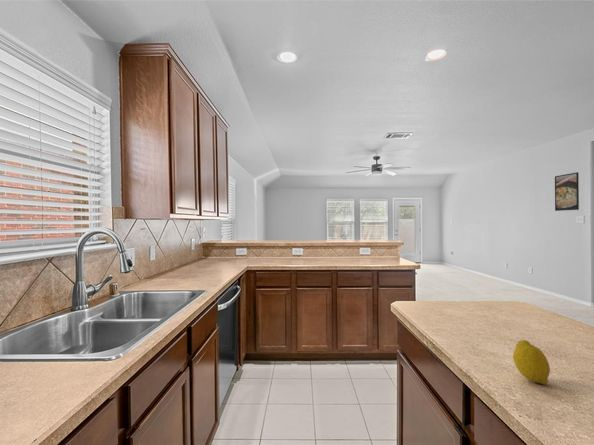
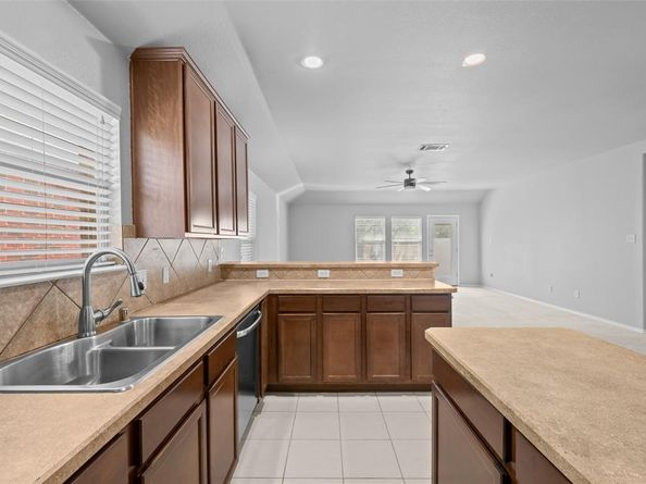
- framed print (566, 192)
- fruit (531, 360)
